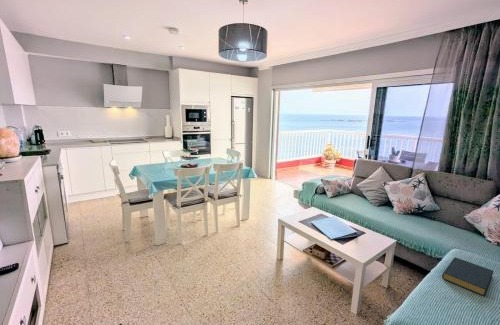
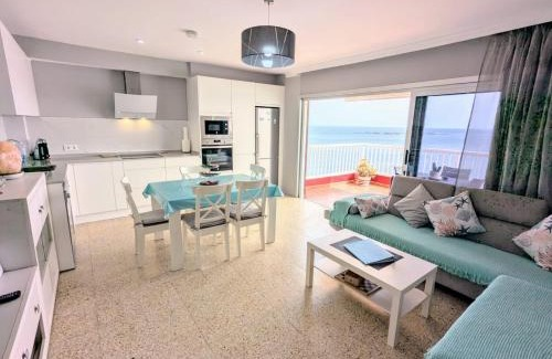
- hardback book (467, 274)
